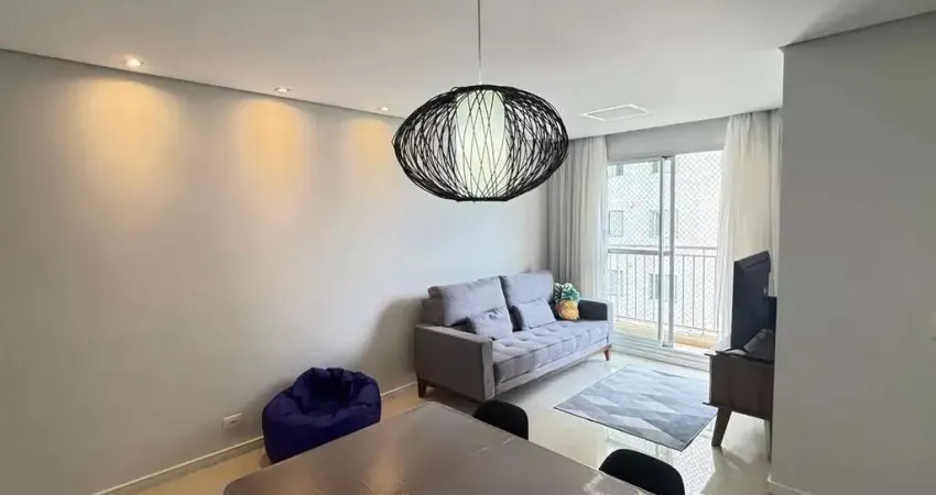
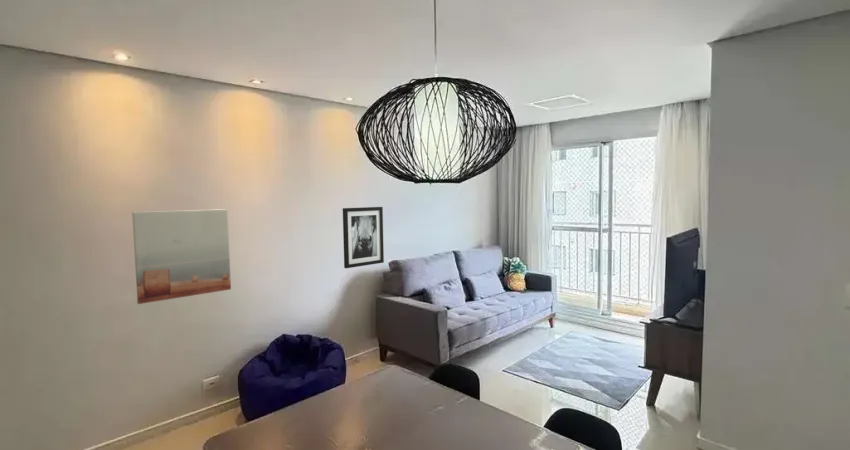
+ wall art (185, 253)
+ wall art (364, 236)
